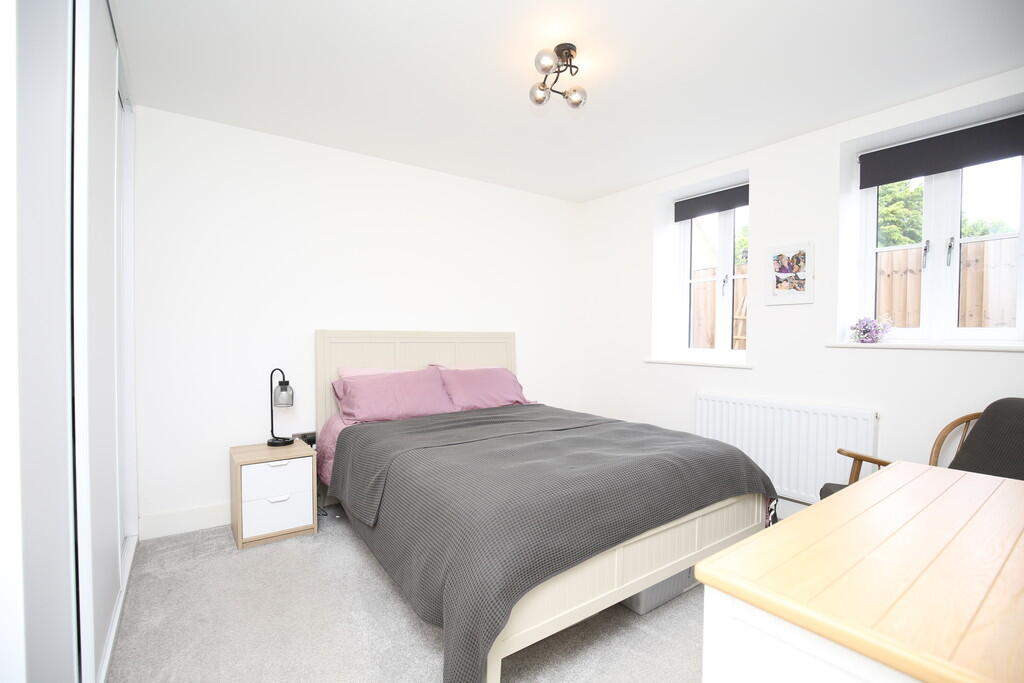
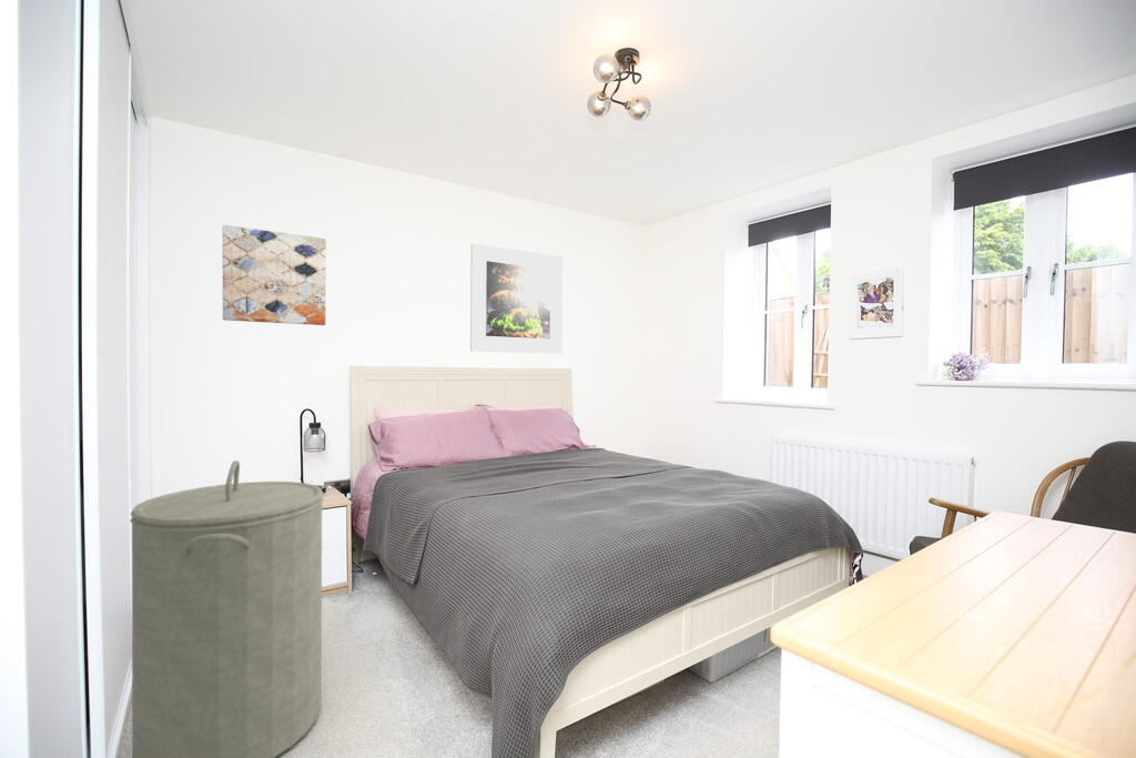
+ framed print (518, 301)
+ wall art (276, 277)
+ laundry hamper (234, 594)
